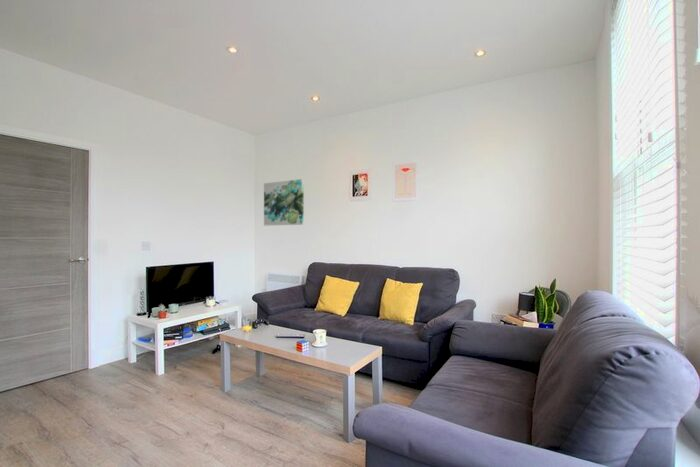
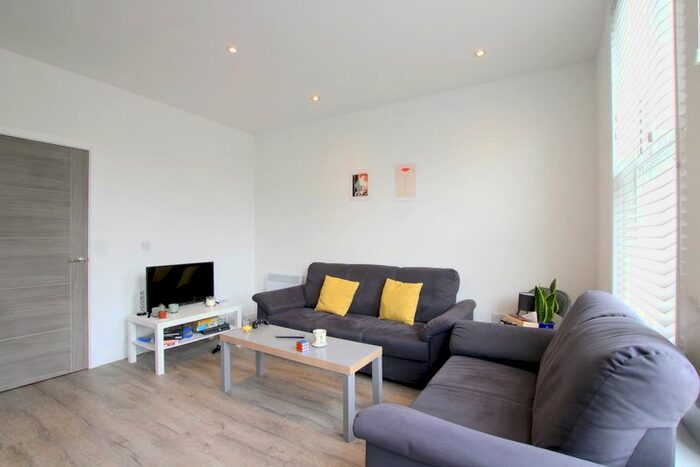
- wall art (283, 203)
